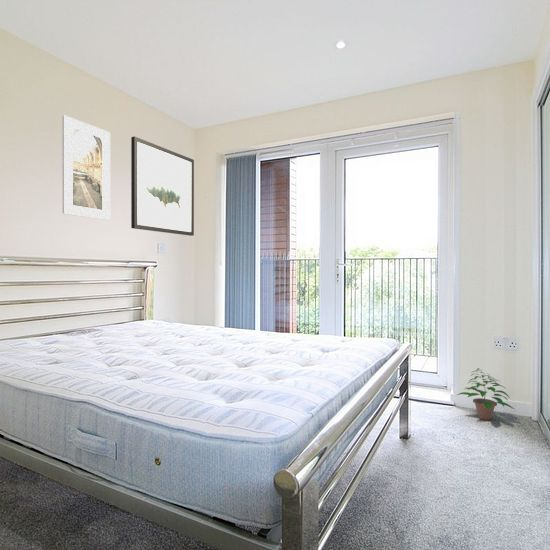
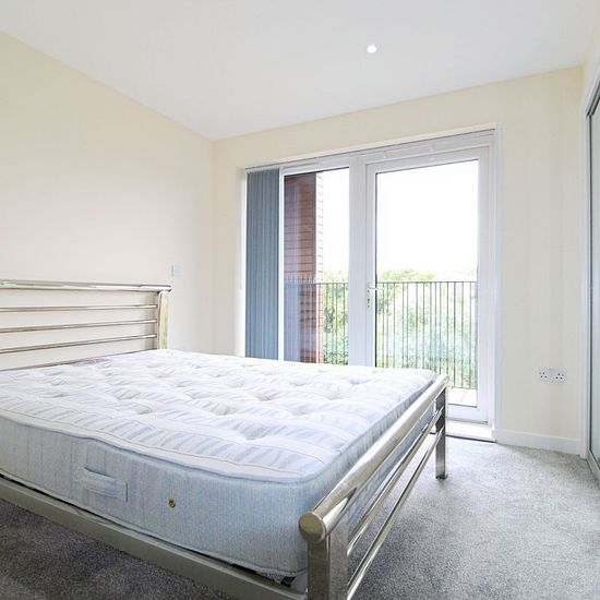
- wall art (165, 190)
- potted plant (485, 393)
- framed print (87, 170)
